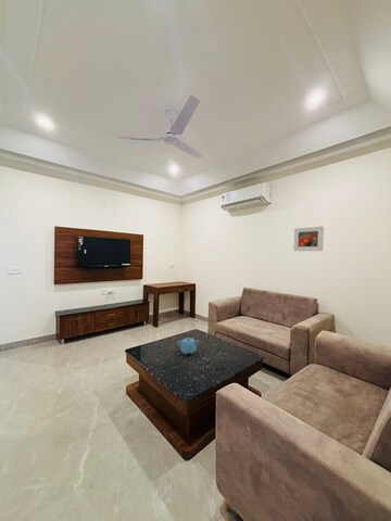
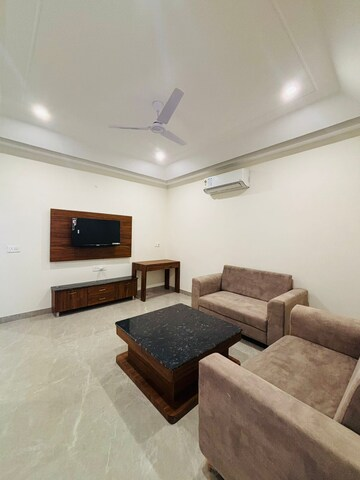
- teapot (188, 345)
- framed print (307, 239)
